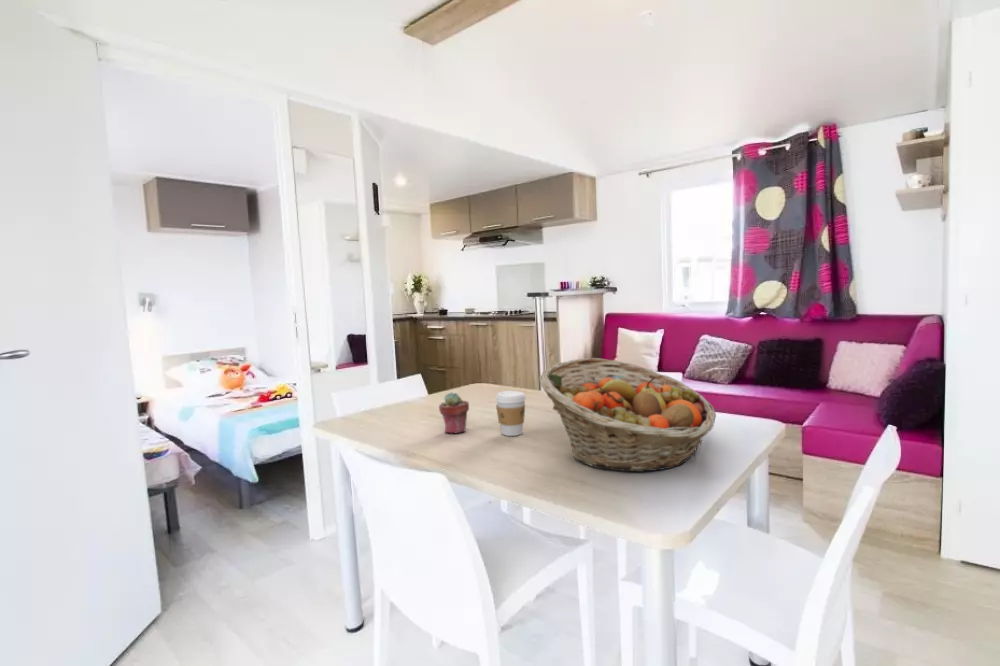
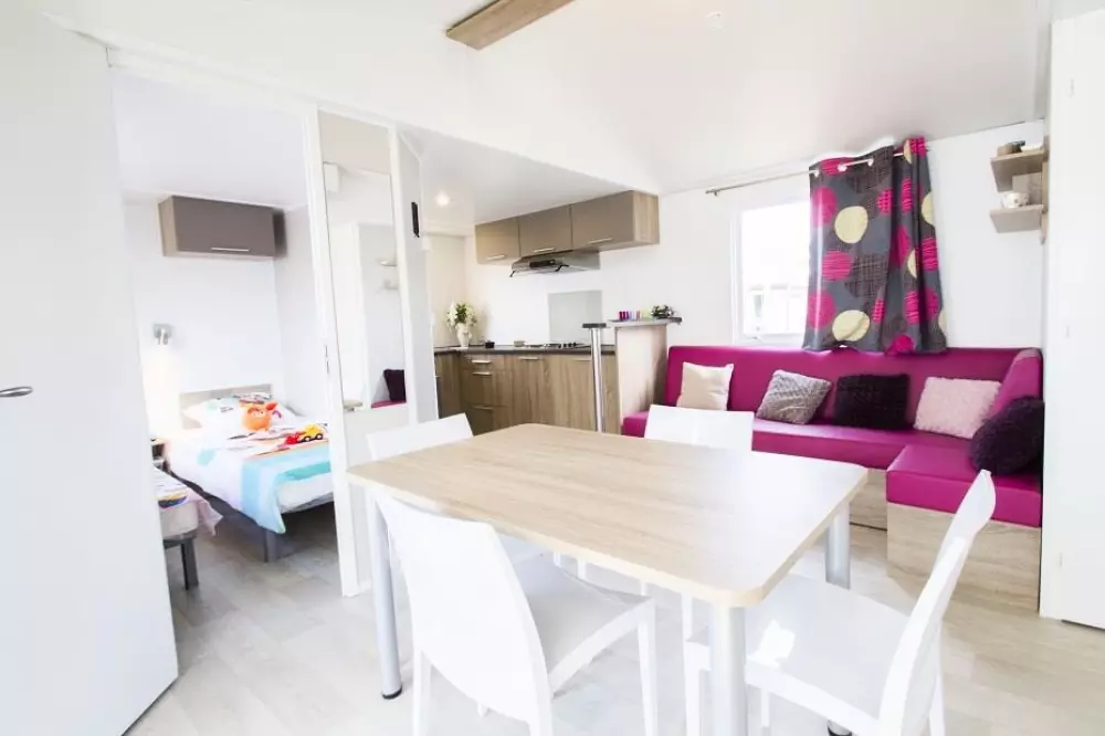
- fruit basket (627, 406)
- coffee cup (511, 412)
- potted succulent (454, 411)
